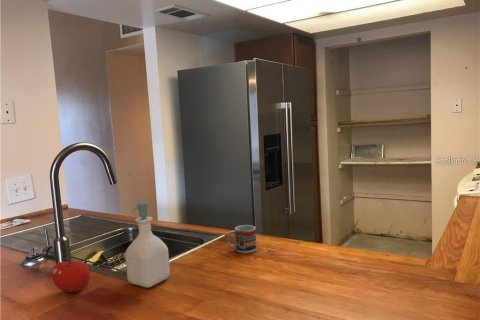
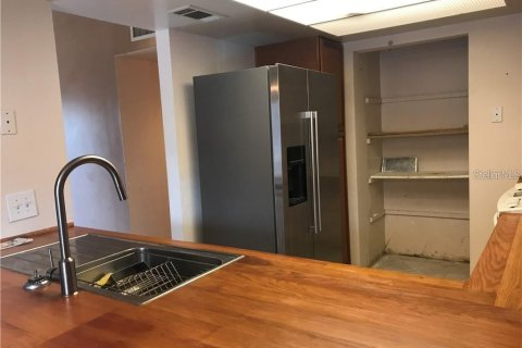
- soap bottle (146, 242)
- fruit (71, 274)
- cup (241, 239)
